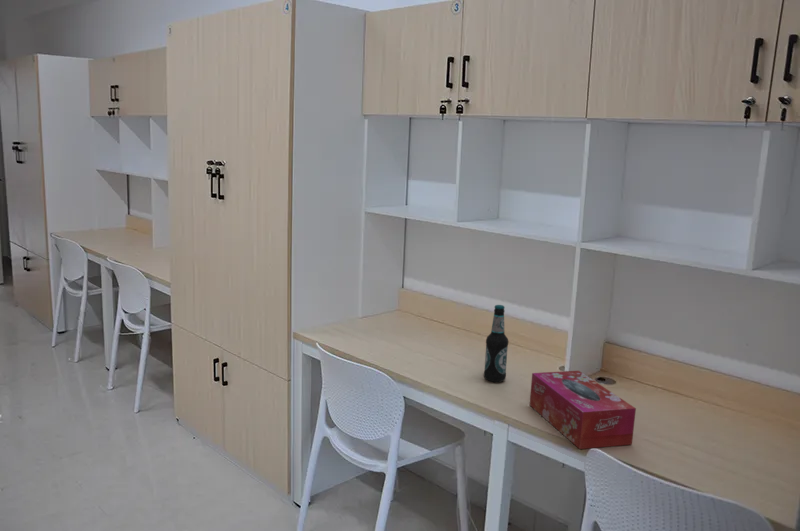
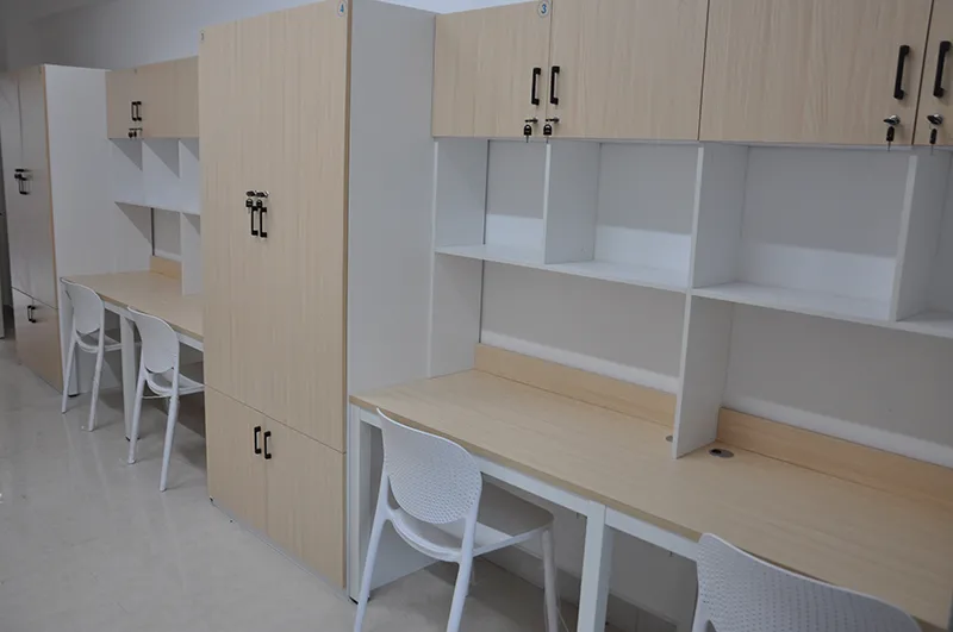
- tissue box (579, 406)
- bottle (497, 343)
